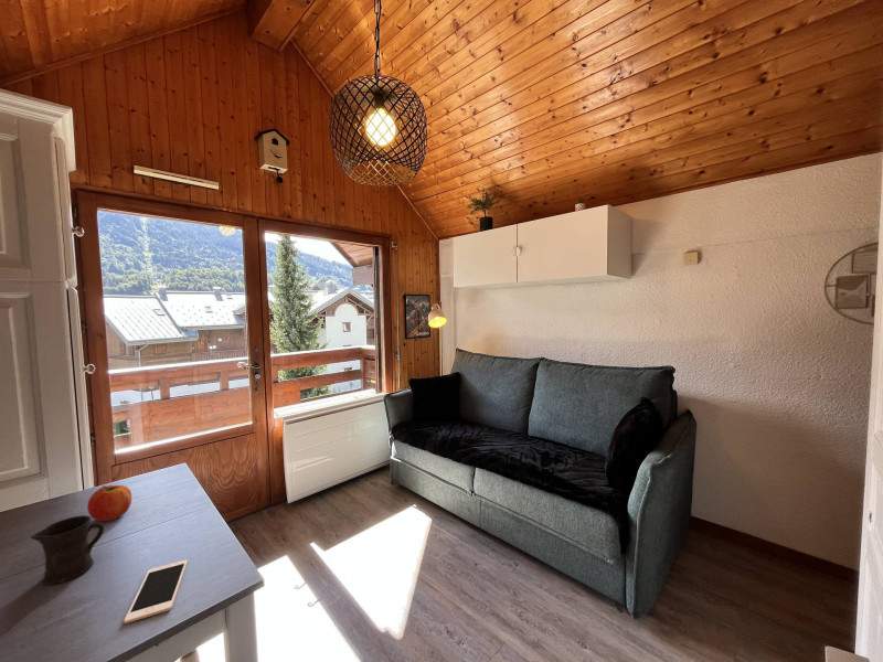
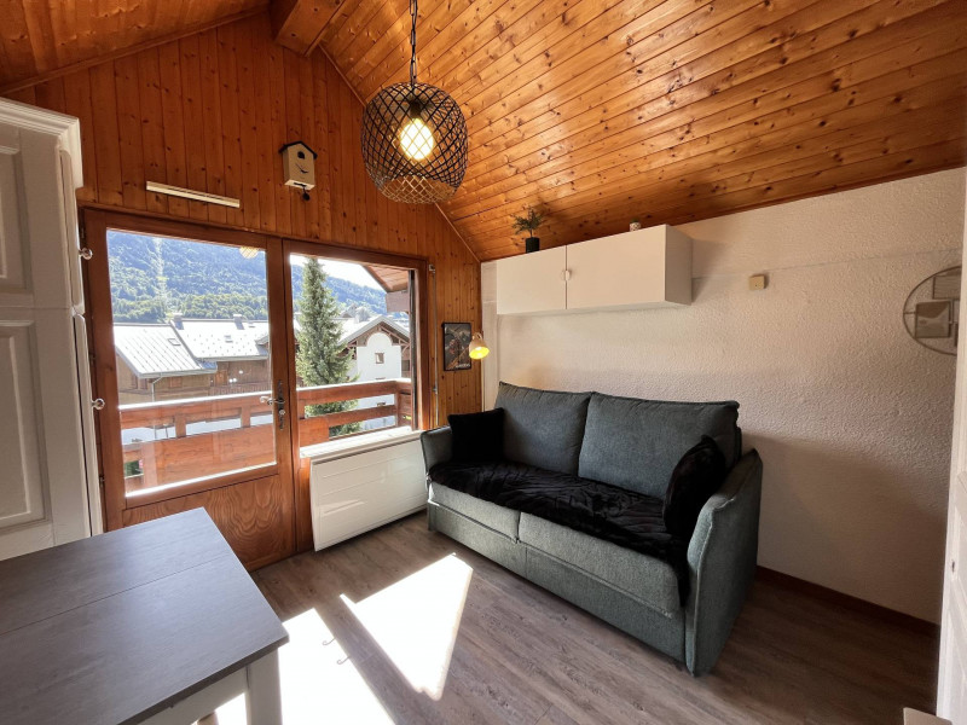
- mug (70, 547)
- fruit (110, 500)
- cell phone (159, 588)
